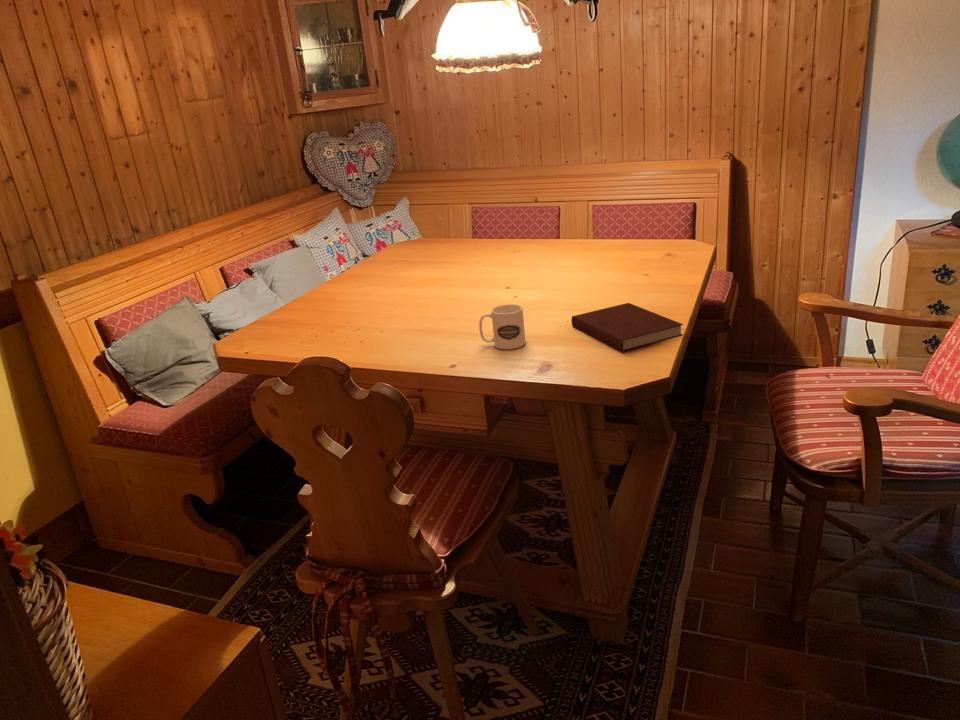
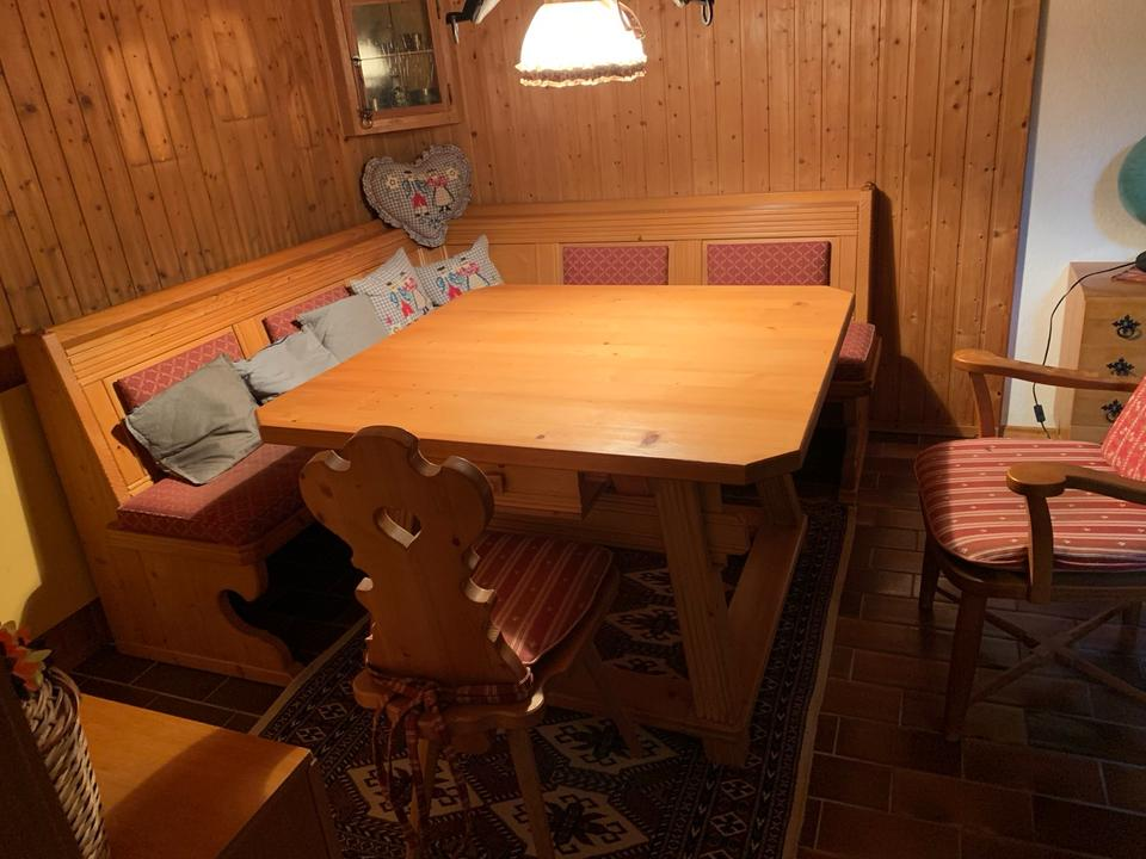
- notebook (625, 325)
- mug (501, 327)
